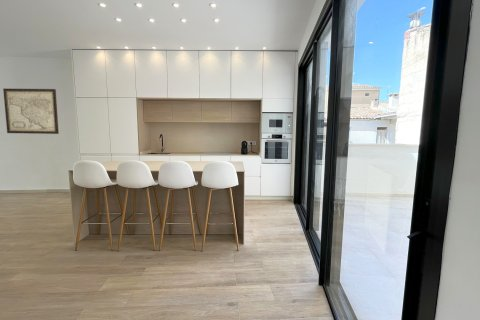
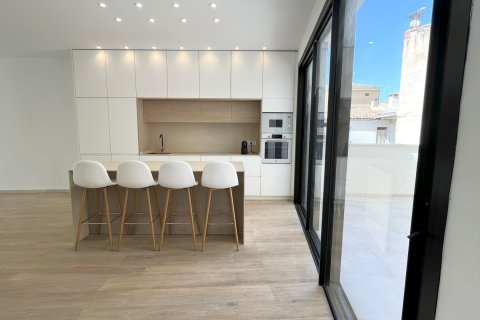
- wall art (31, 111)
